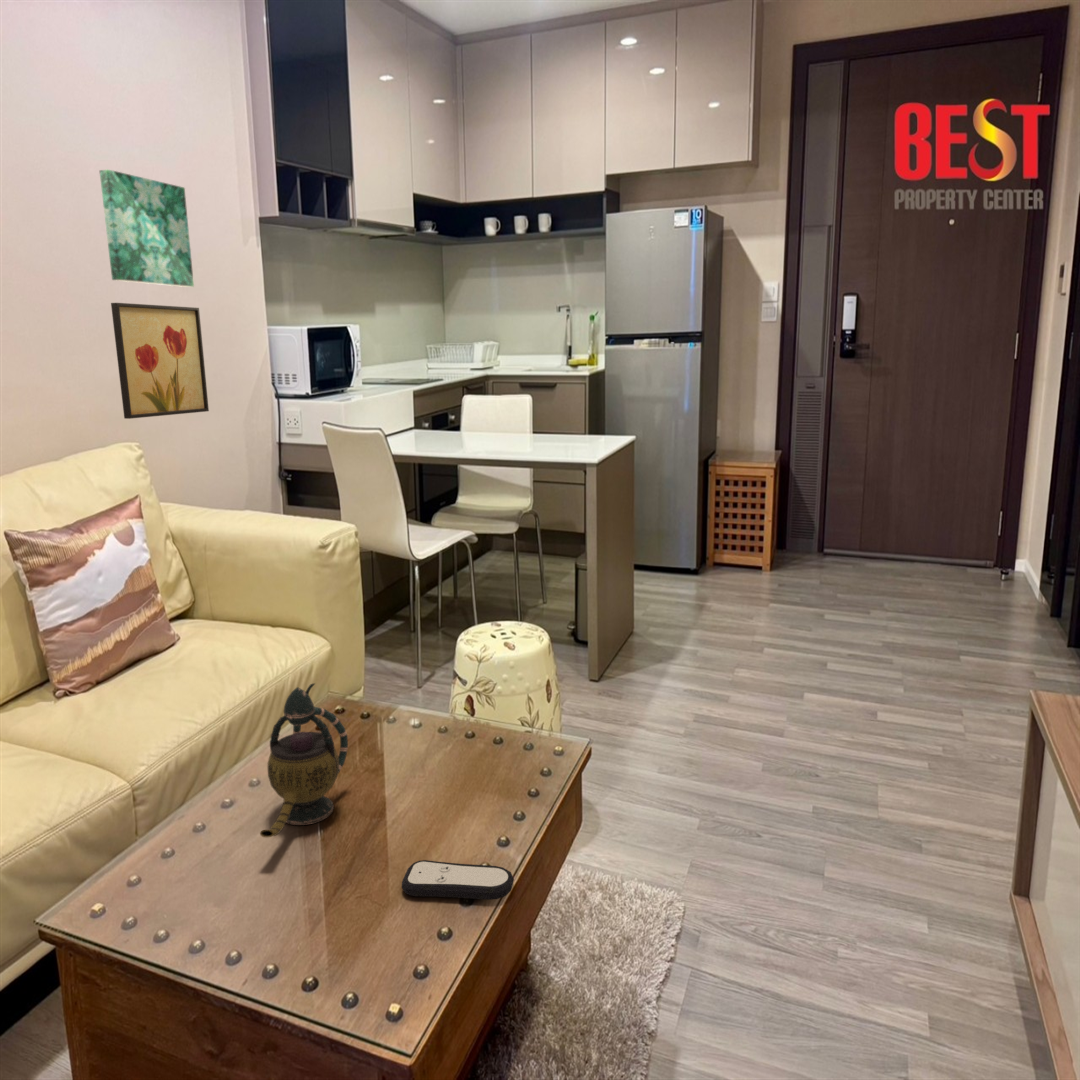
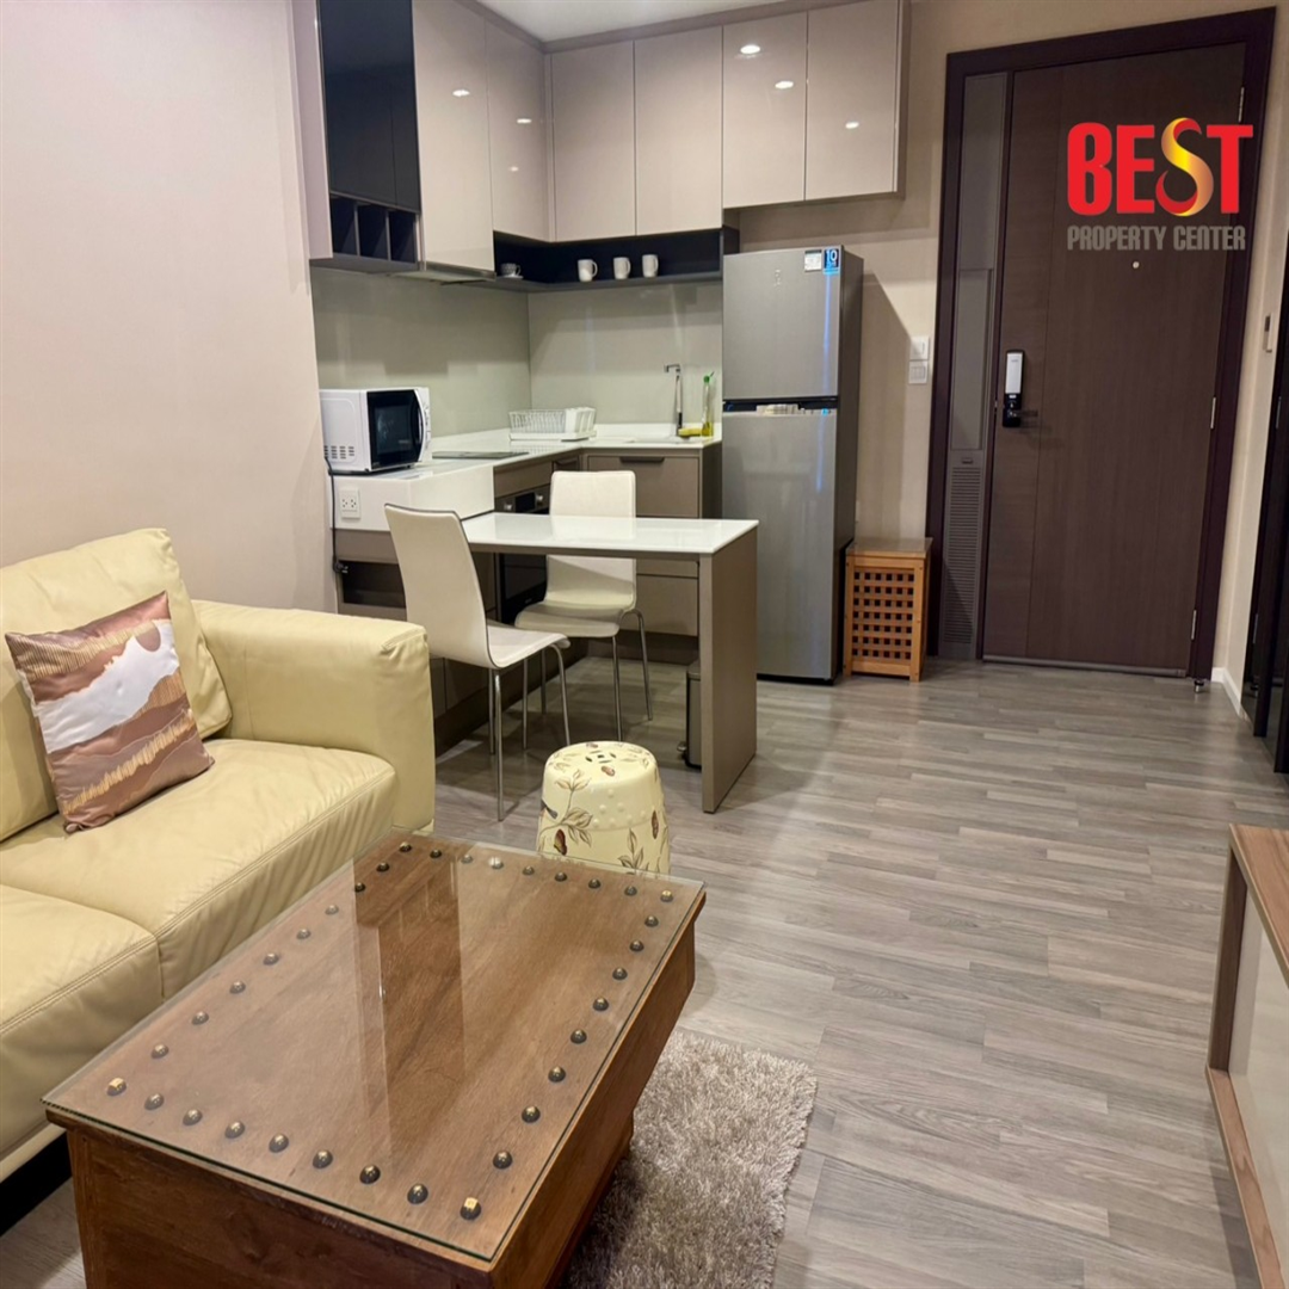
- wall art (149, 232)
- teapot (294, 759)
- wall art (161, 360)
- remote control (458, 879)
